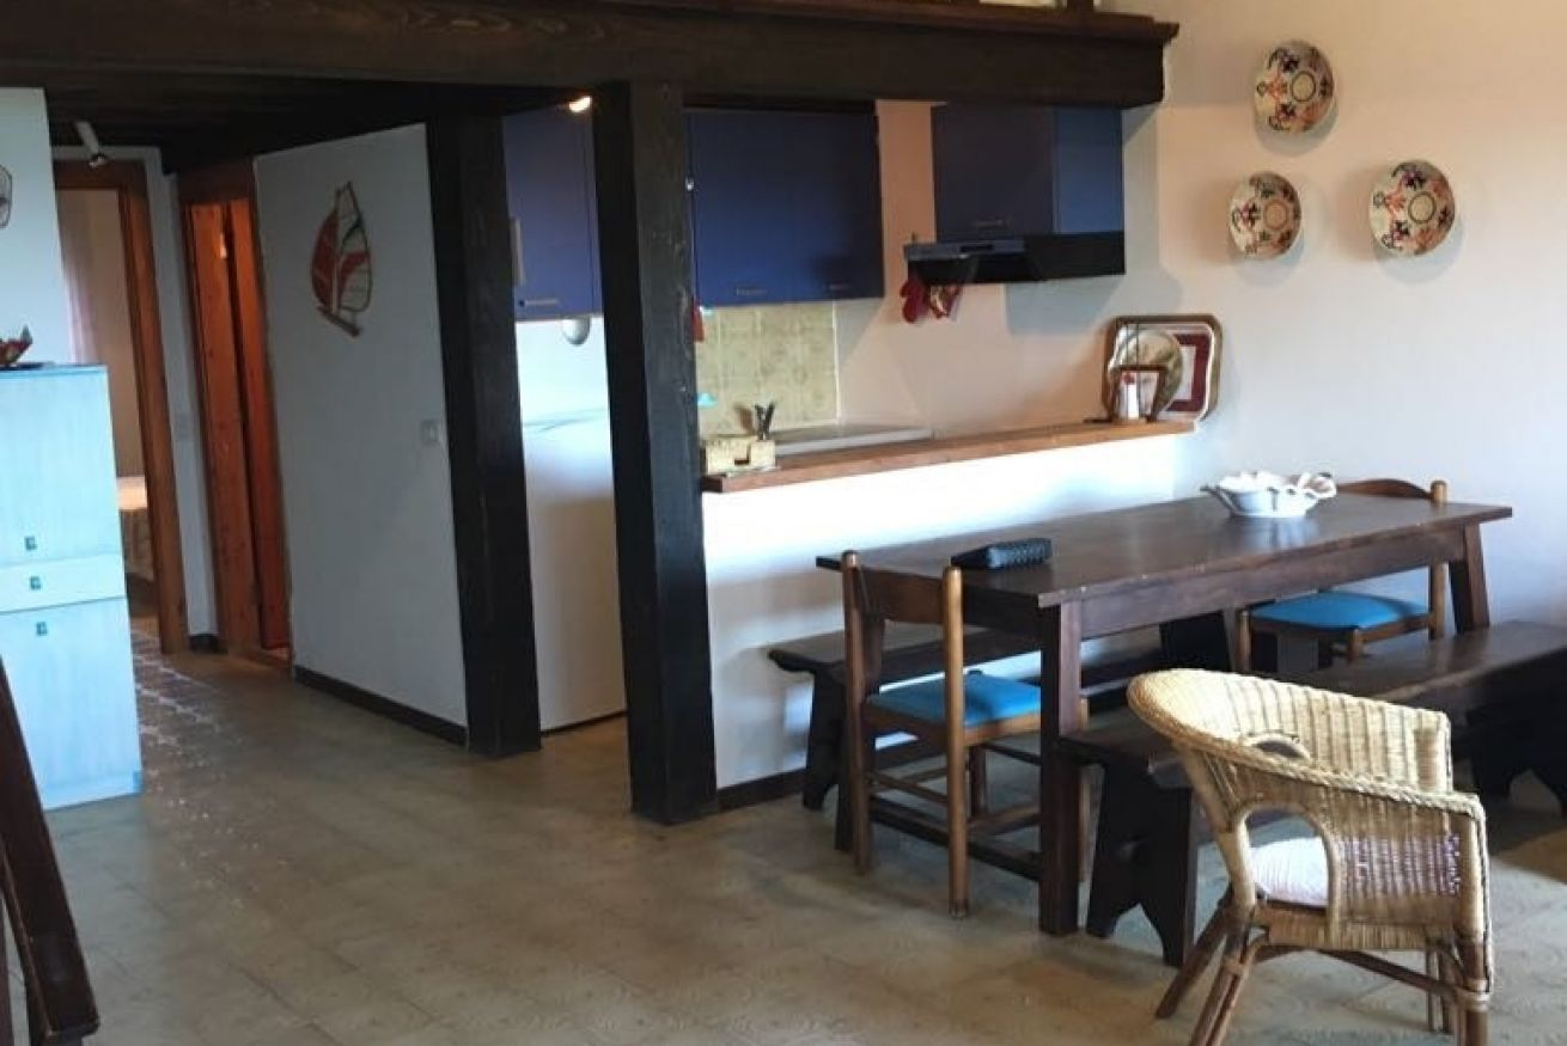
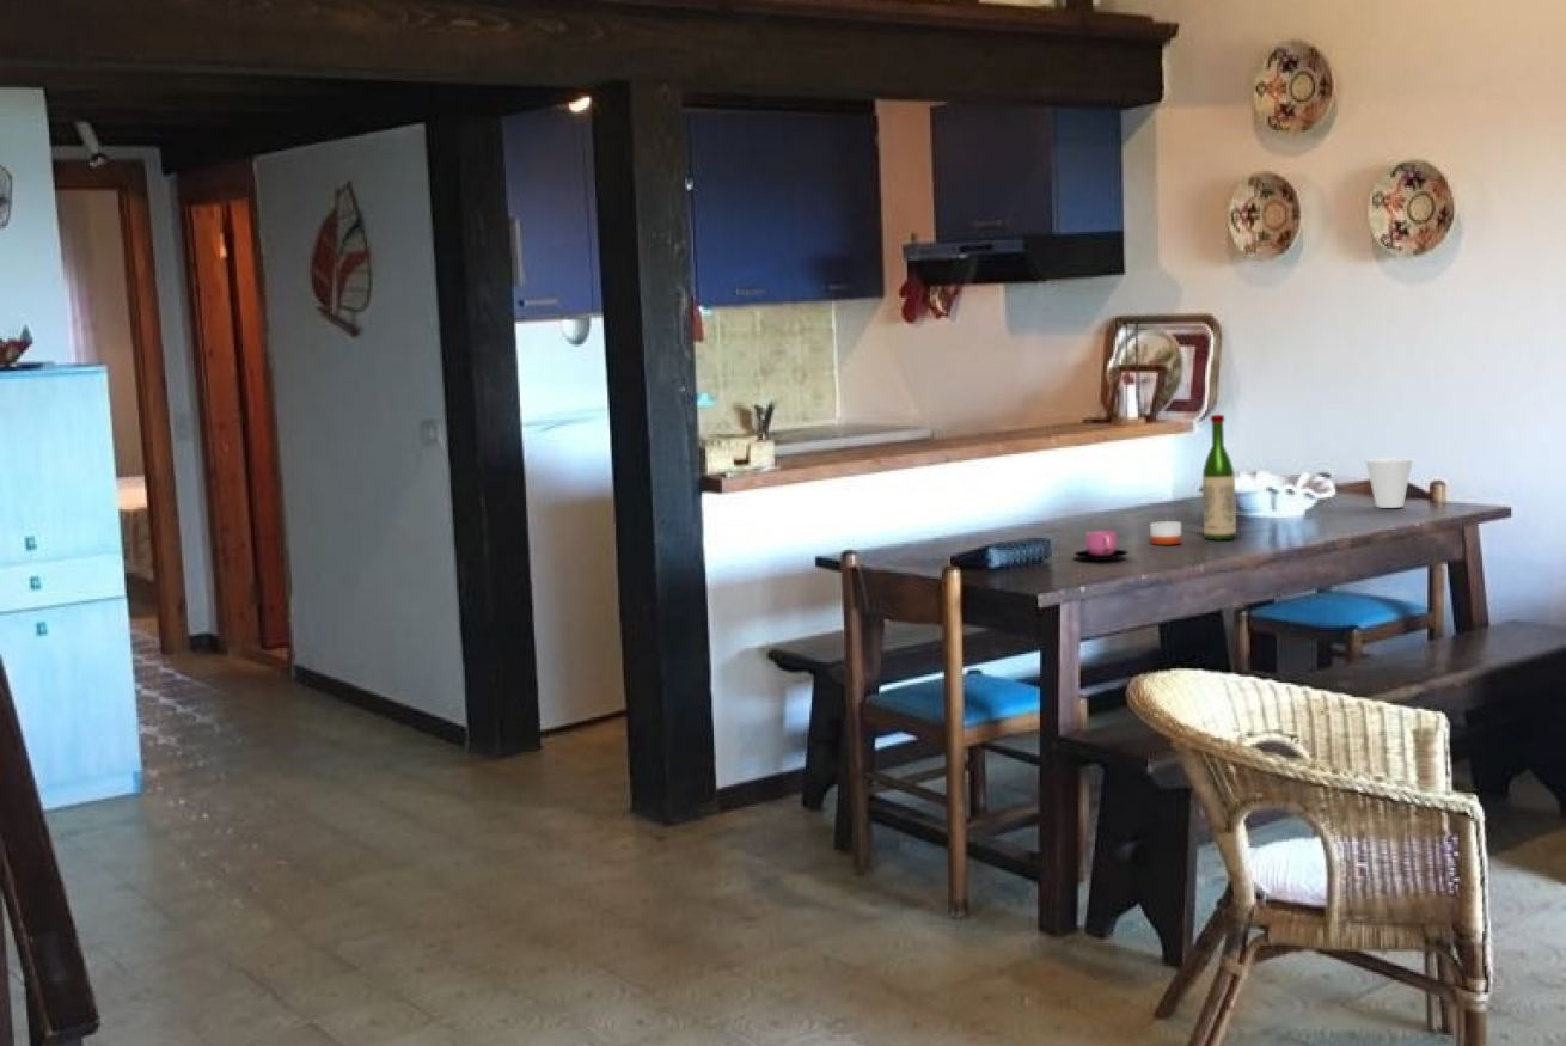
+ wine bottle (1218, 476)
+ candle (1166, 521)
+ cup (1101, 545)
+ cup (1389, 483)
